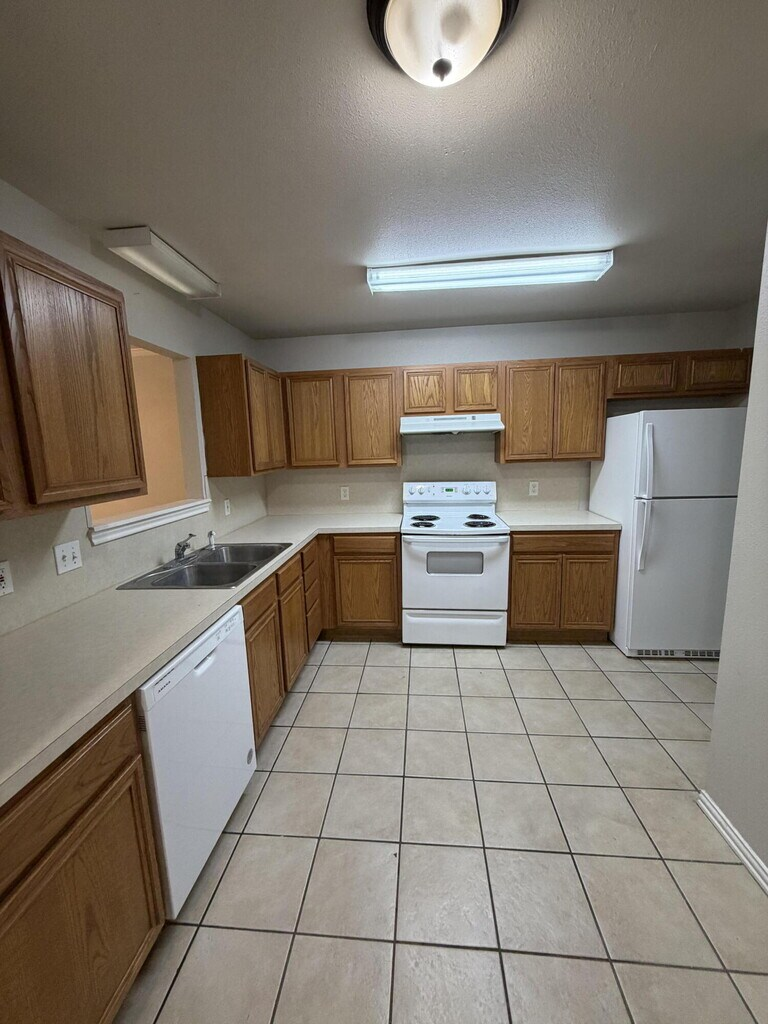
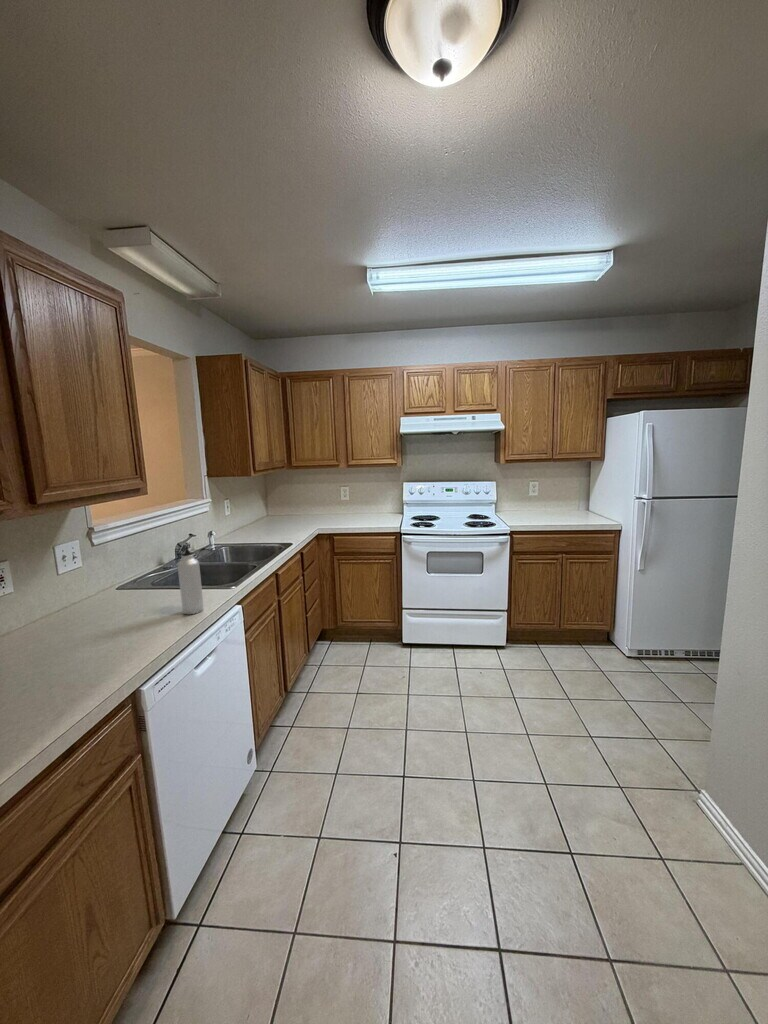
+ water bottle (189, 578)
